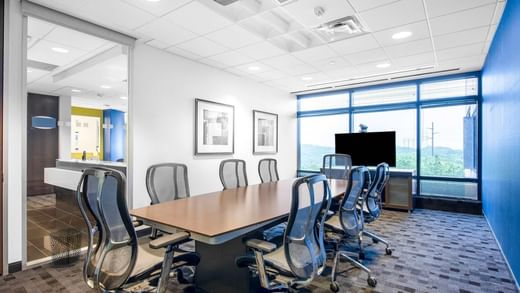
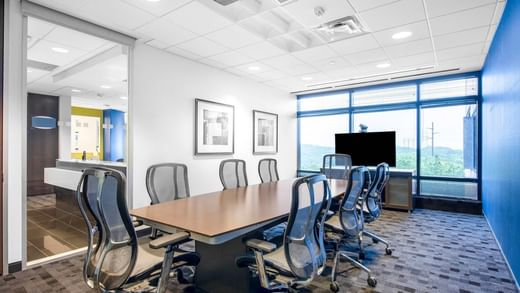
- waste bin (66, 247)
